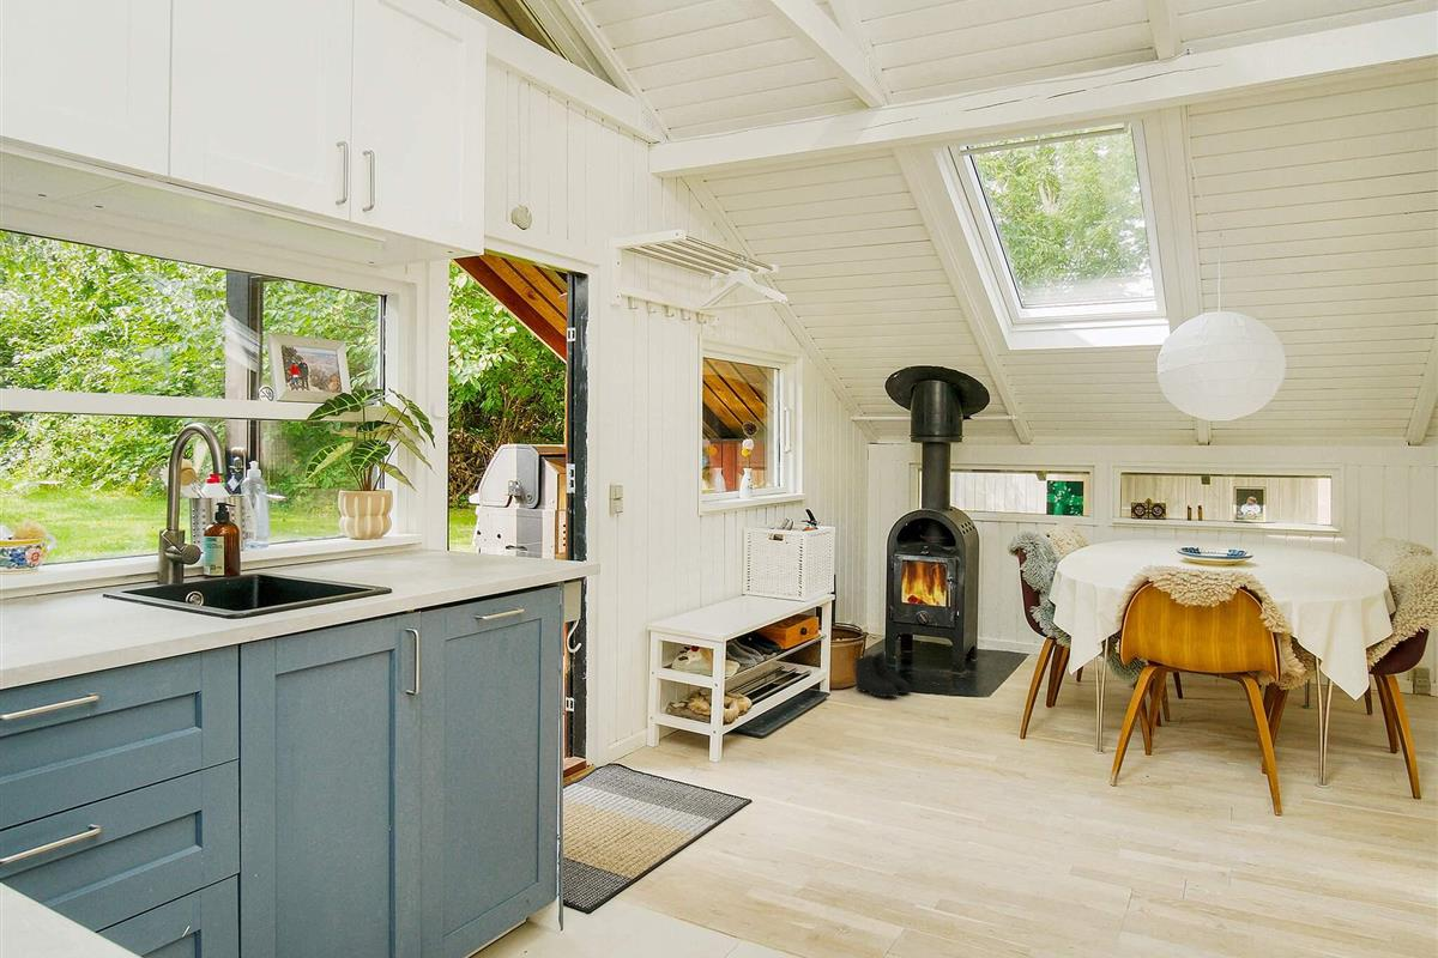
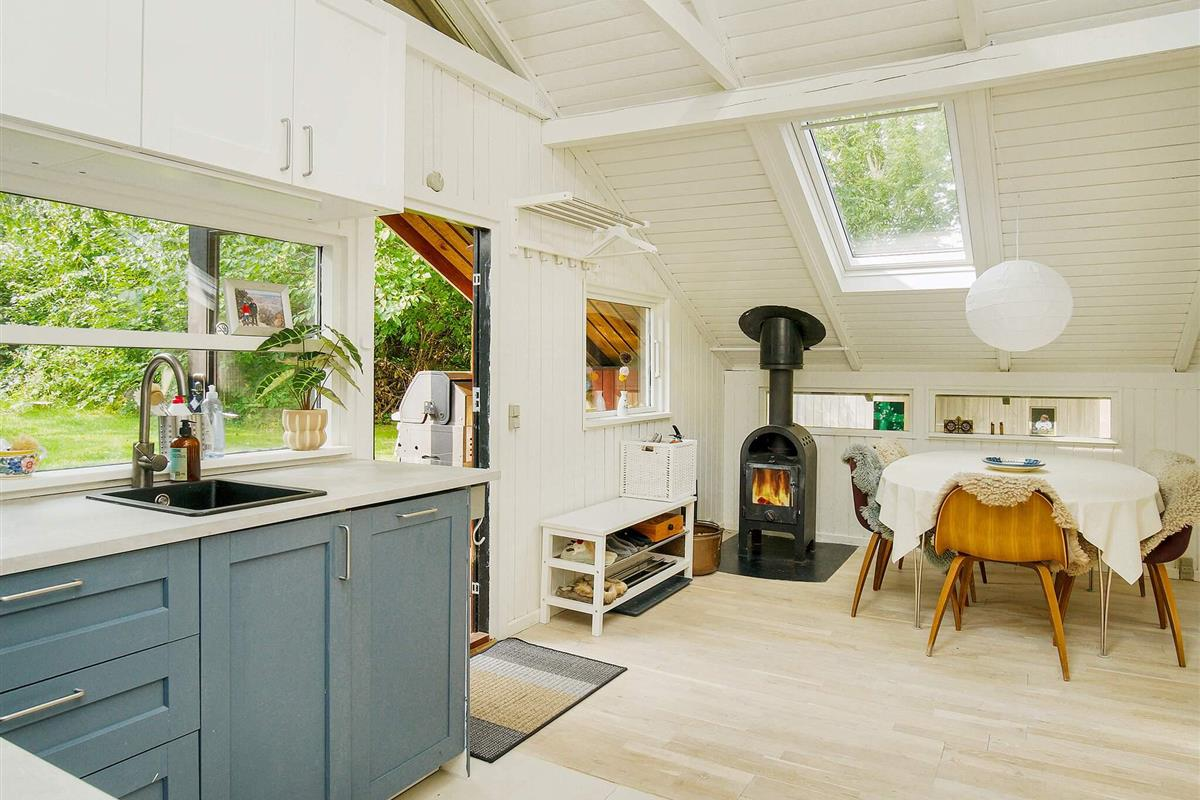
- boots (882, 673)
